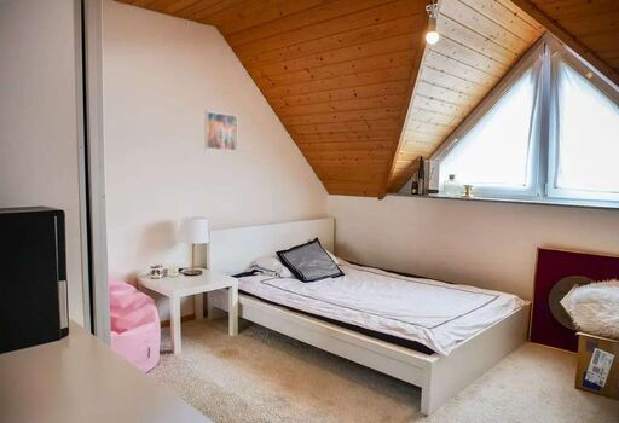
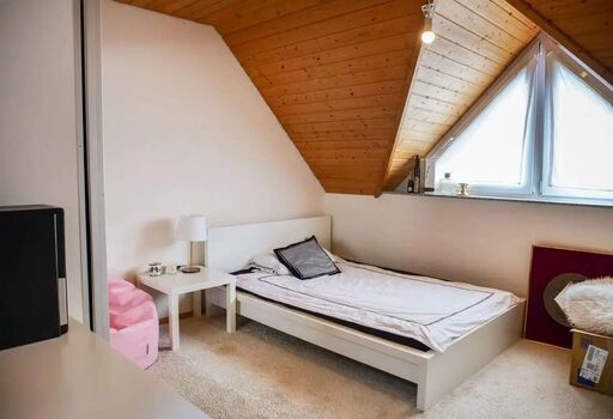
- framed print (221, 132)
